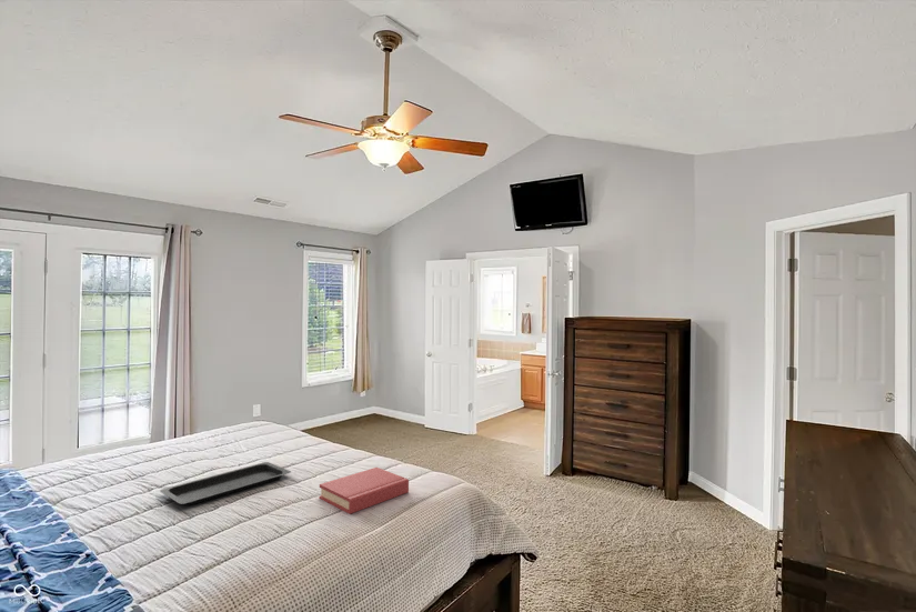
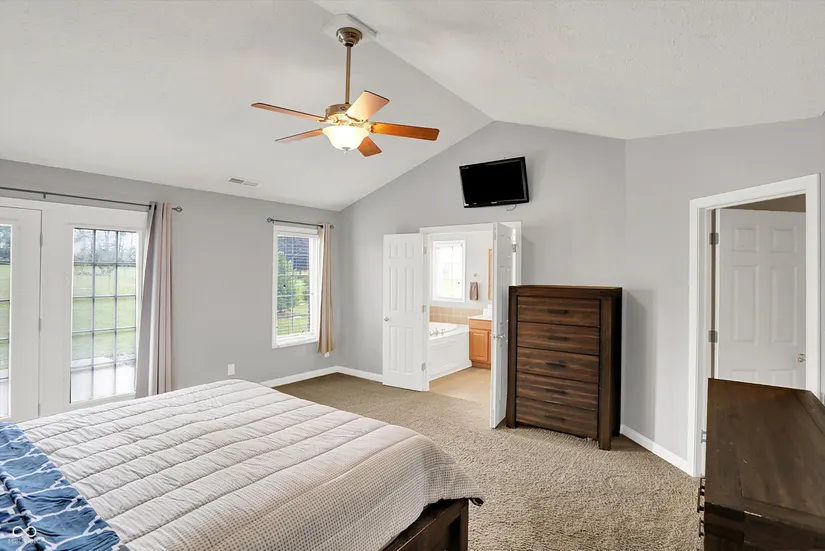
- serving tray (229, 483)
- hardback book (364, 489)
